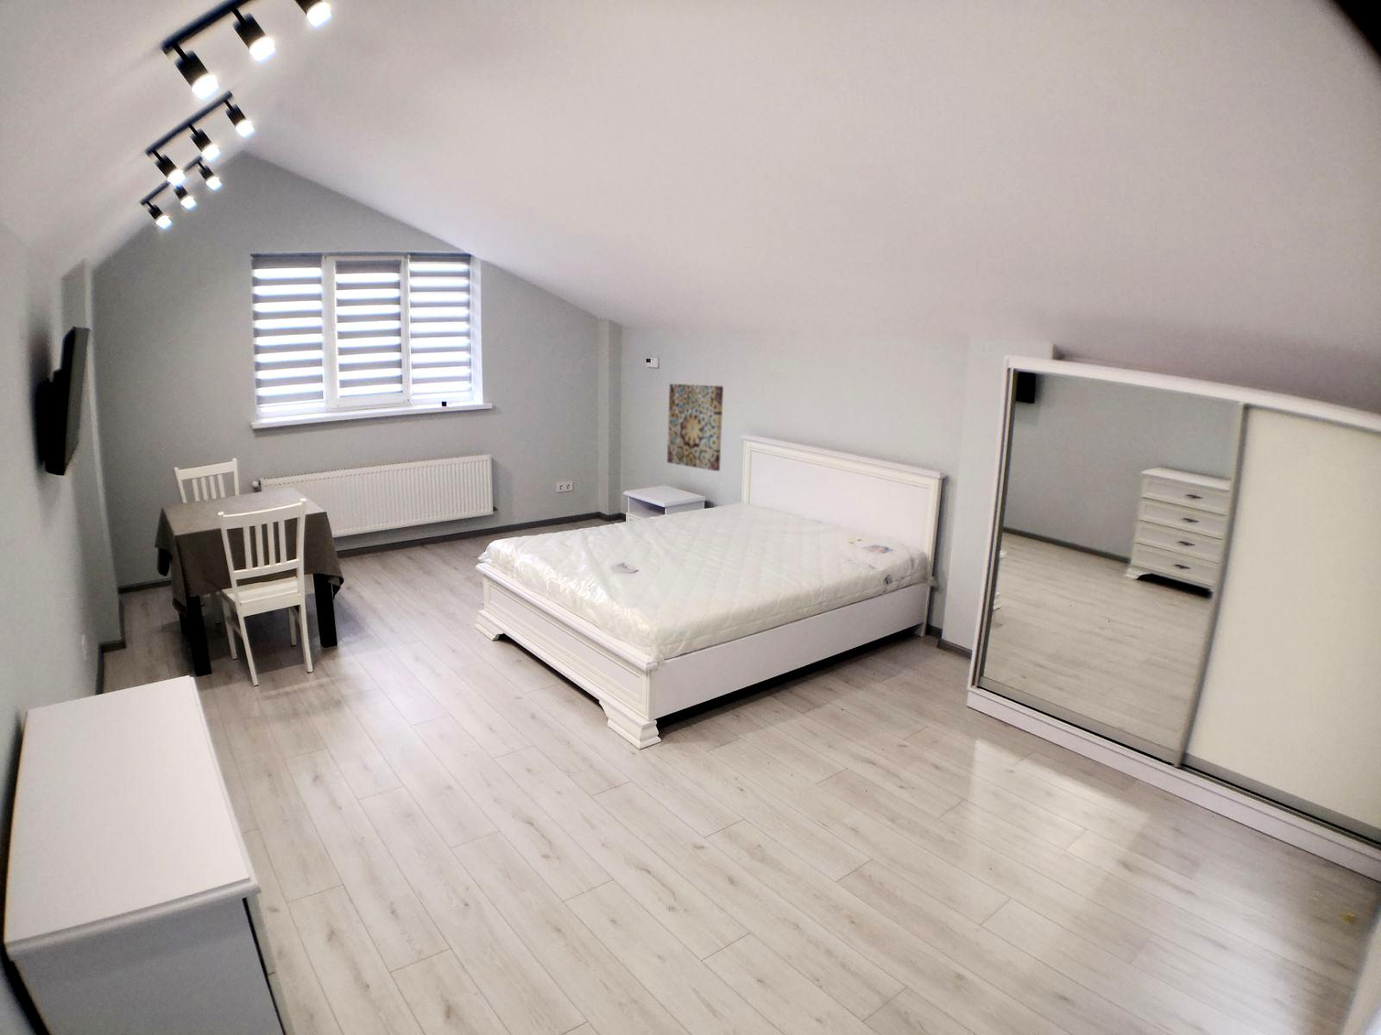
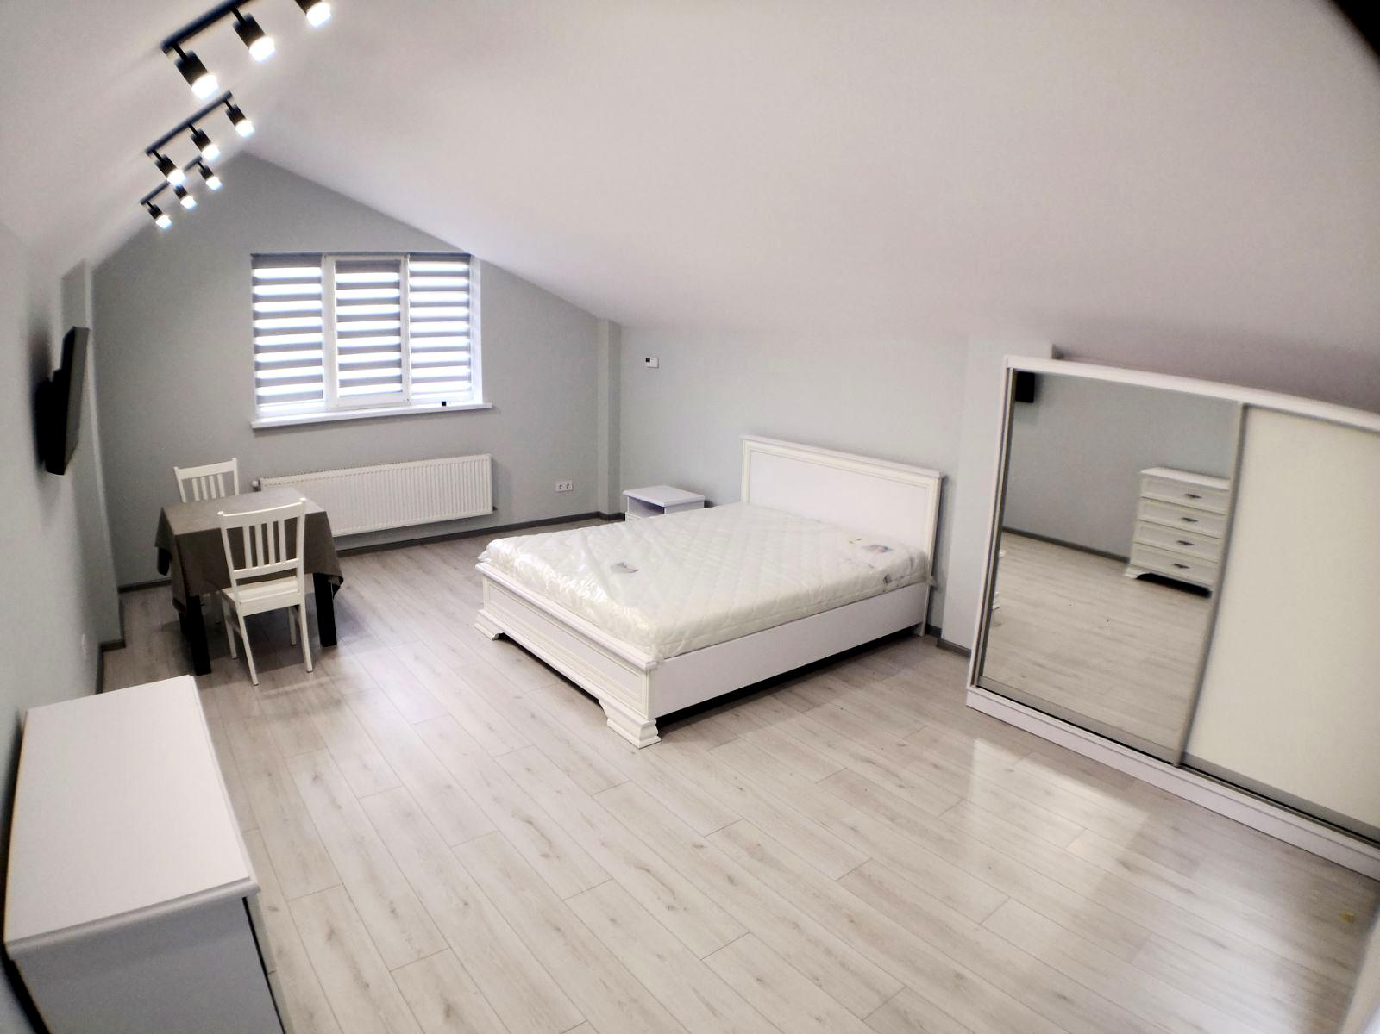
- wall art (694, 426)
